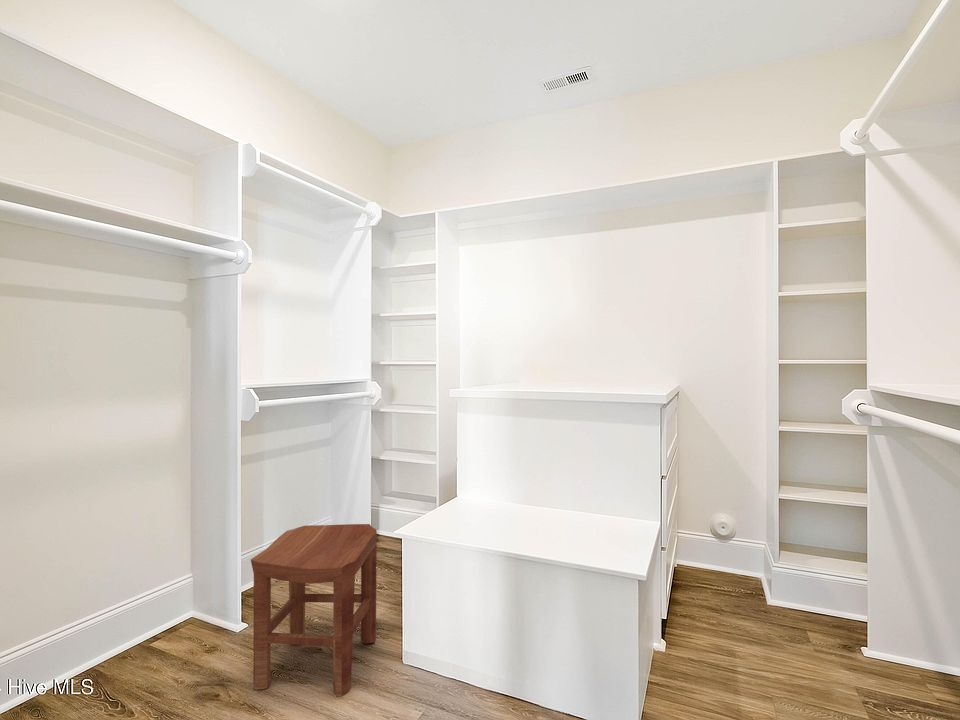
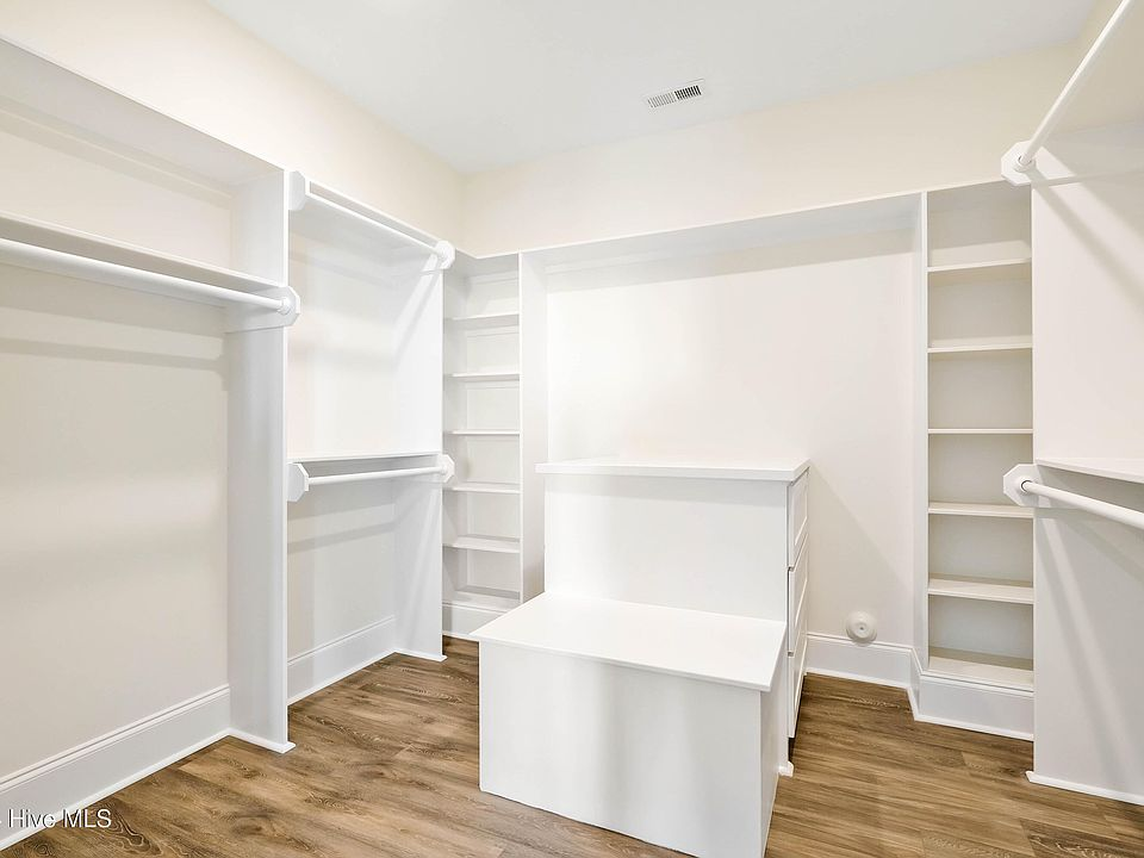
- stool (319, 601)
